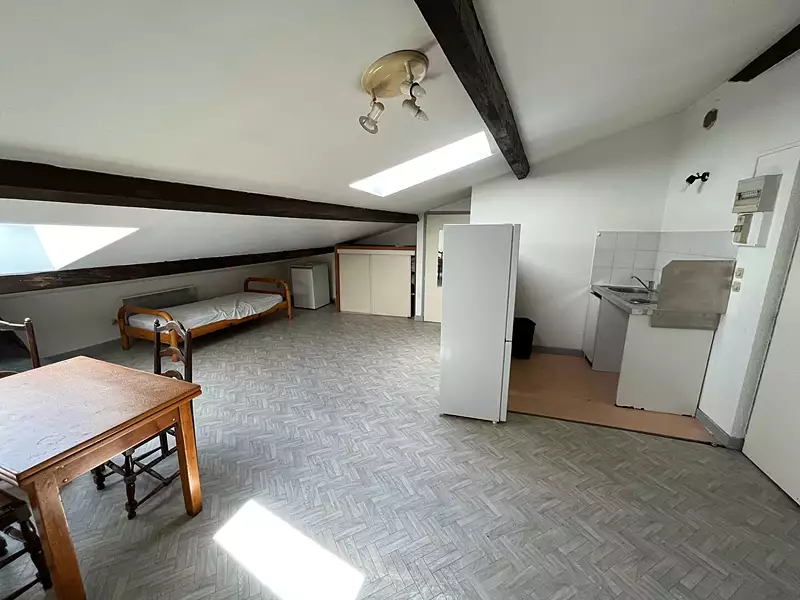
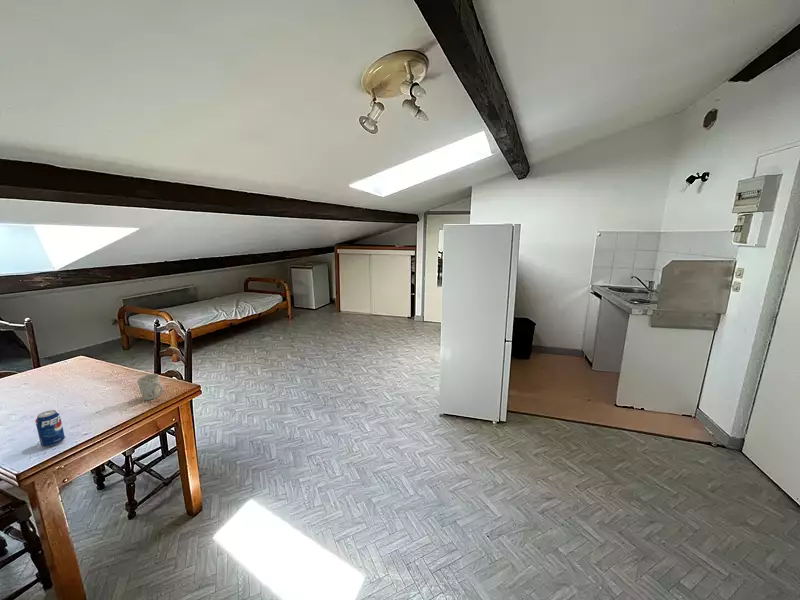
+ mug (153, 387)
+ beverage can (50, 428)
